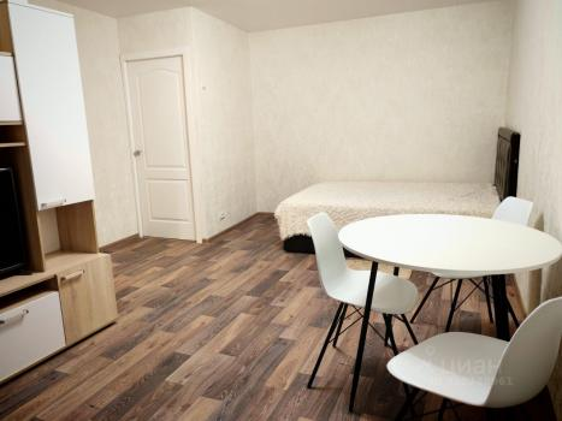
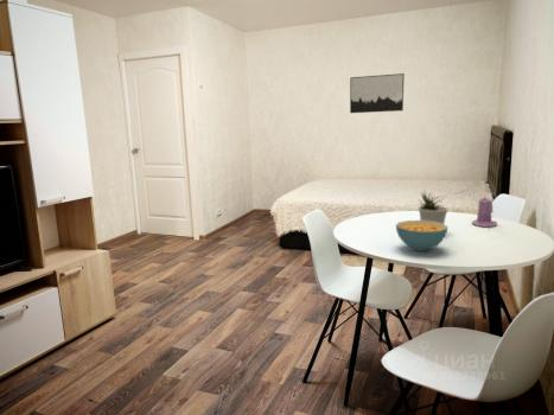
+ candle (484, 209)
+ cereal bowl (420, 237)
+ potted plant (432, 211)
+ wall art (376, 94)
